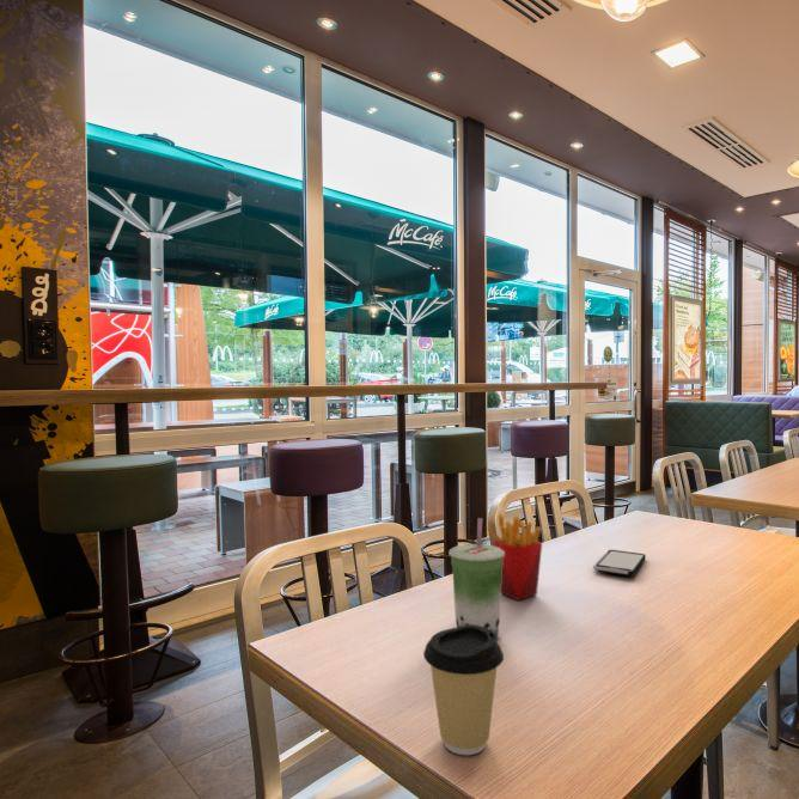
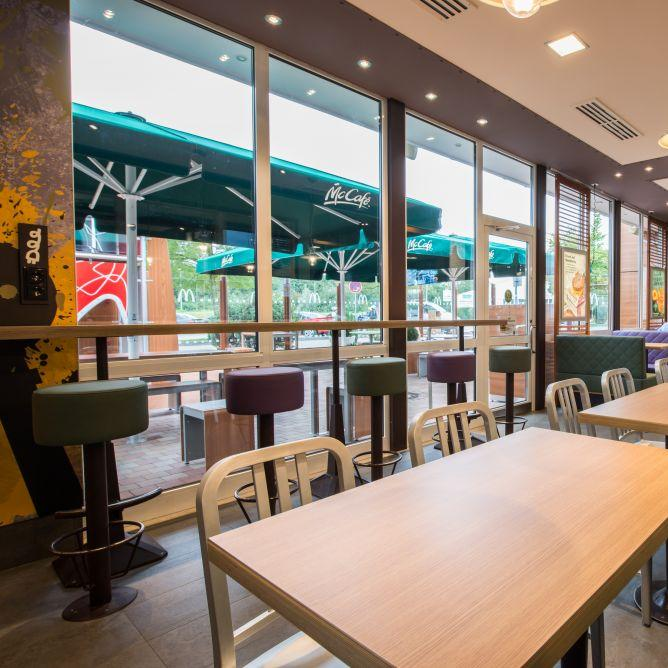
- smartphone (620, 561)
- french fries (517, 555)
- coffee cup (463, 689)
- beverage cup (476, 580)
